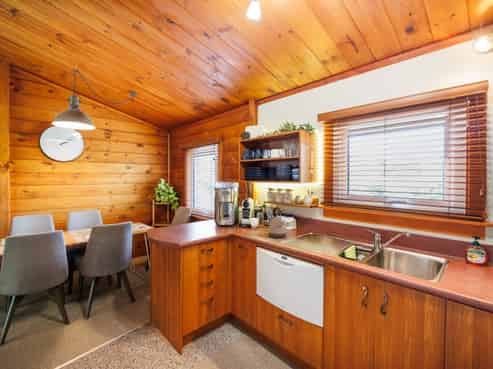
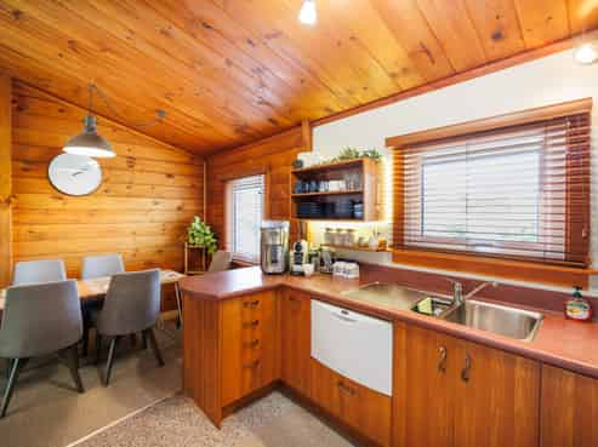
- kettle (277, 221)
